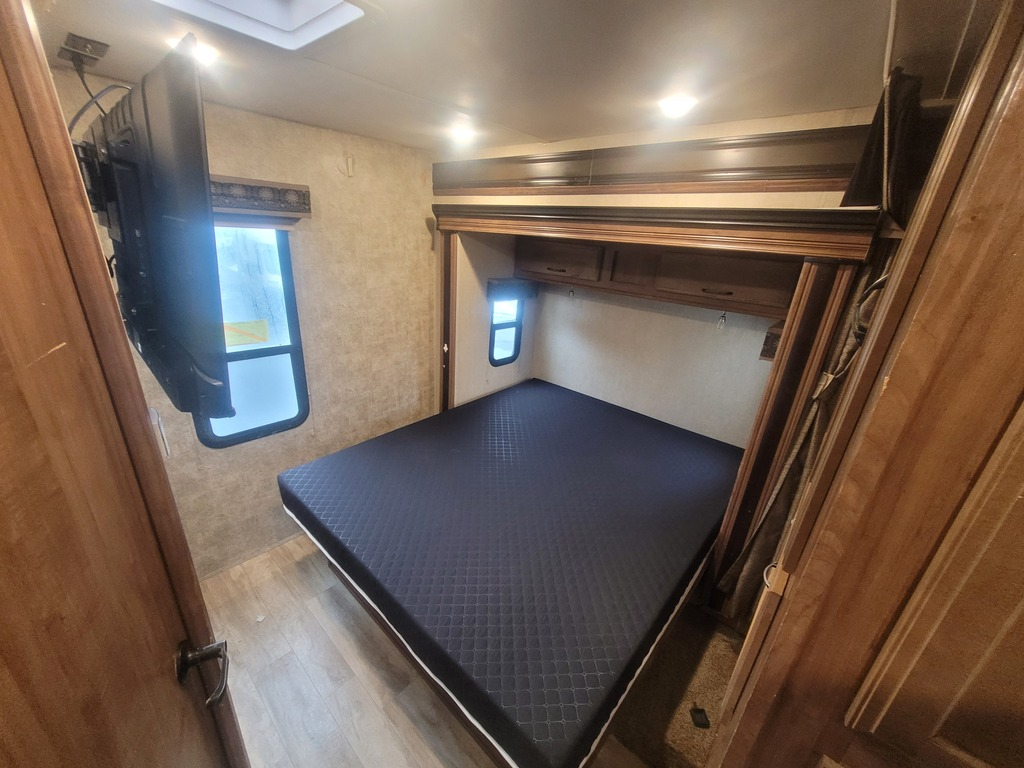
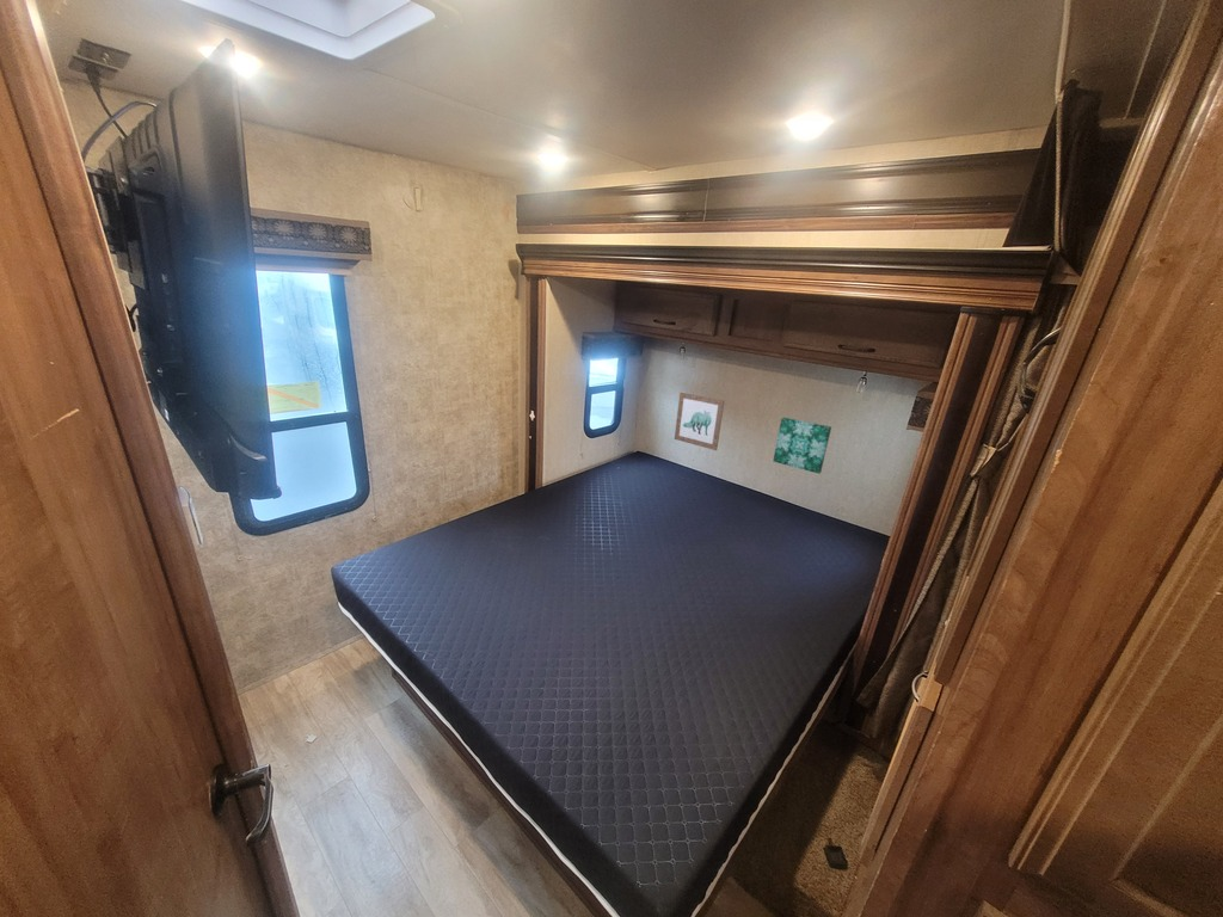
+ wall art (697, 420)
+ wall art (800, 444)
